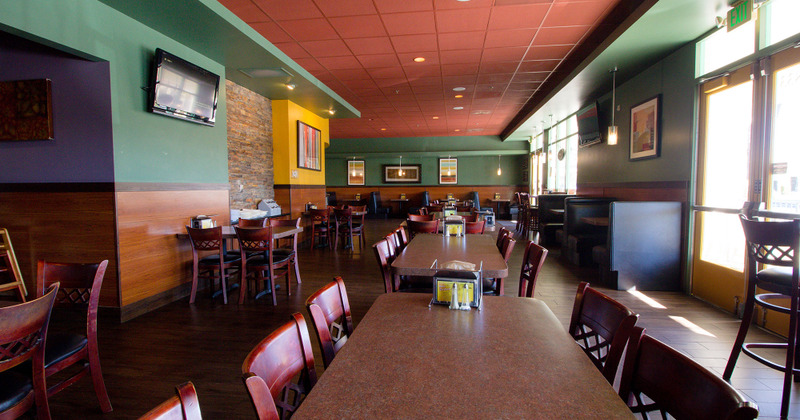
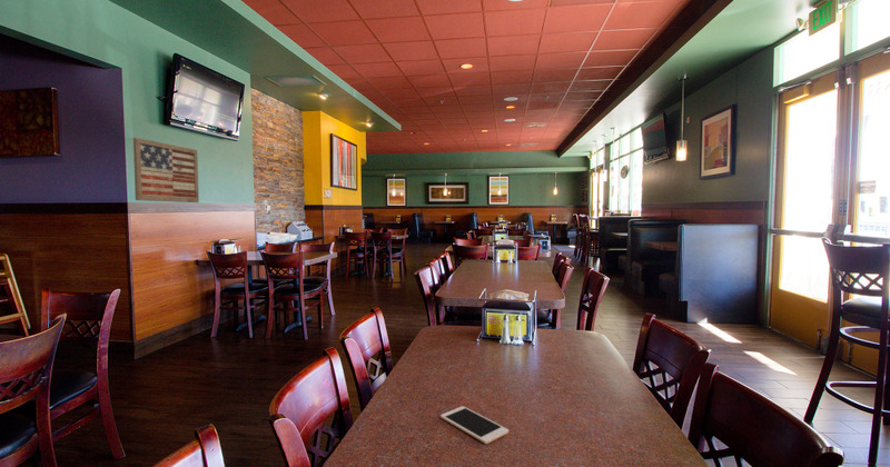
+ wall art (168, 172)
+ cell phone (473, 423)
